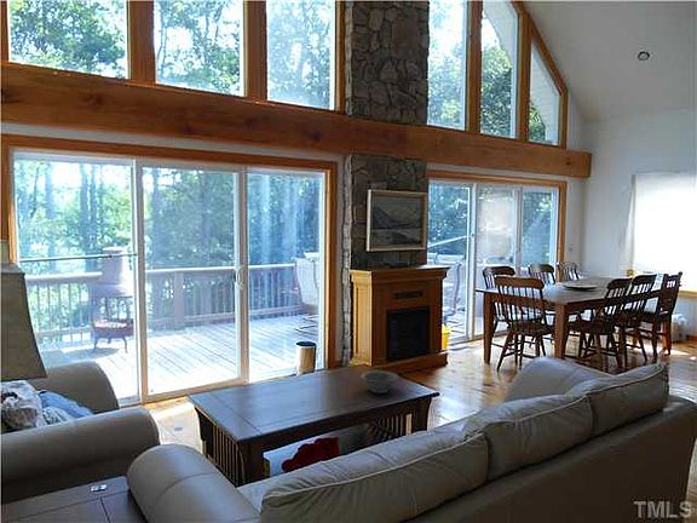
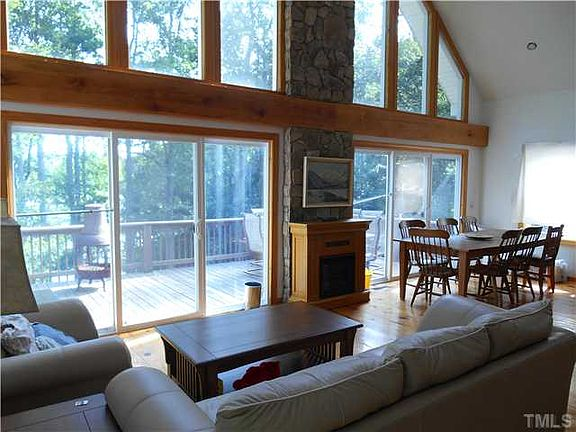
- decorative bowl (379, 383)
